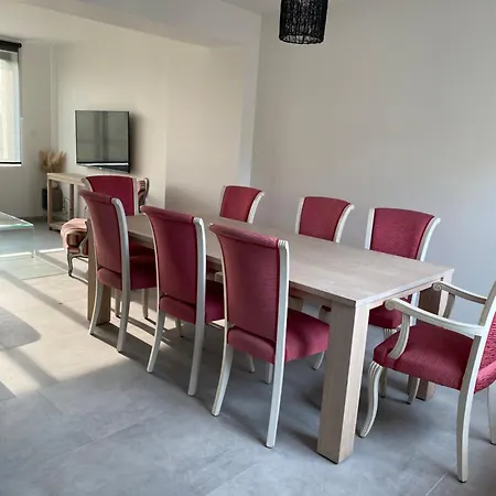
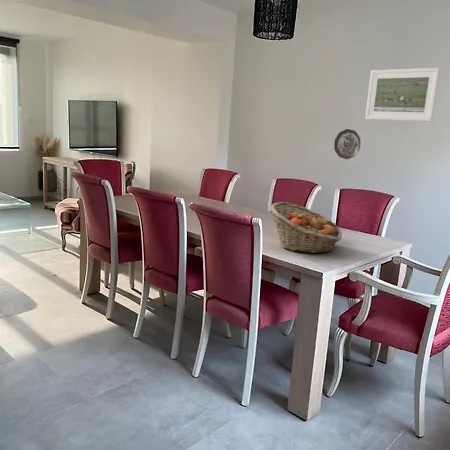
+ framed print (400, 94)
+ fruit basket (305, 226)
+ decorative plate (347, 144)
